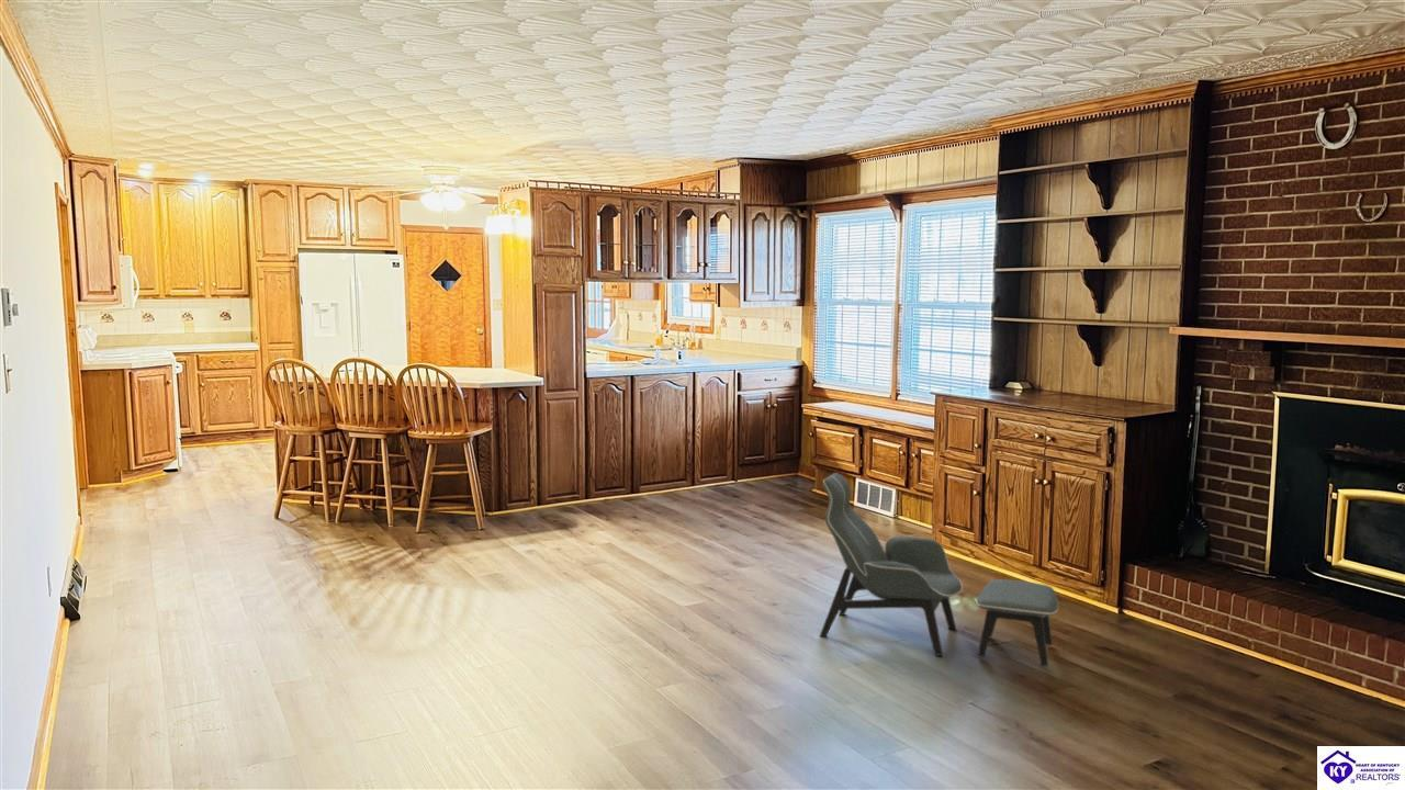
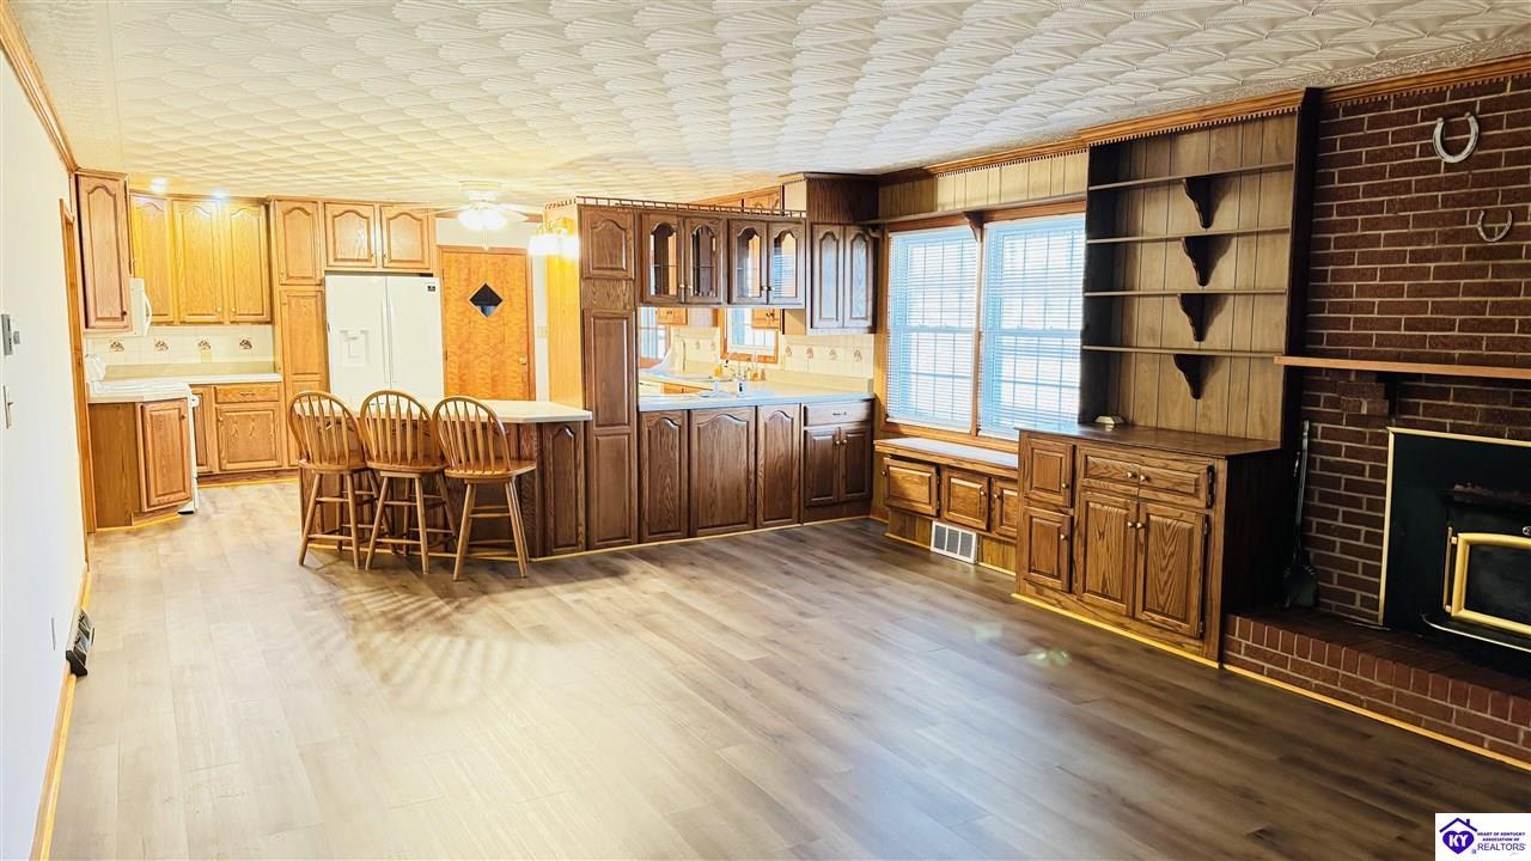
- lounge chair (937, 562)
